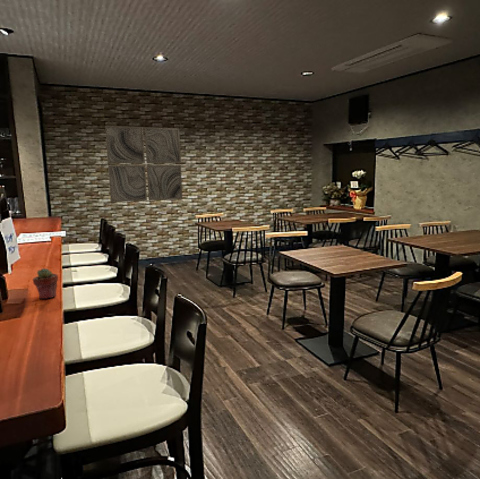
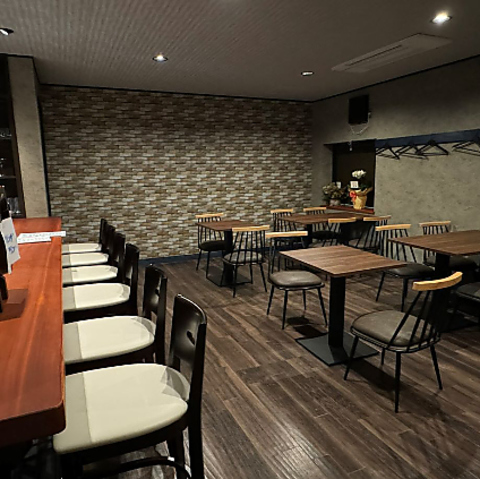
- wall art (144, 165)
- potted succulent (45, 282)
